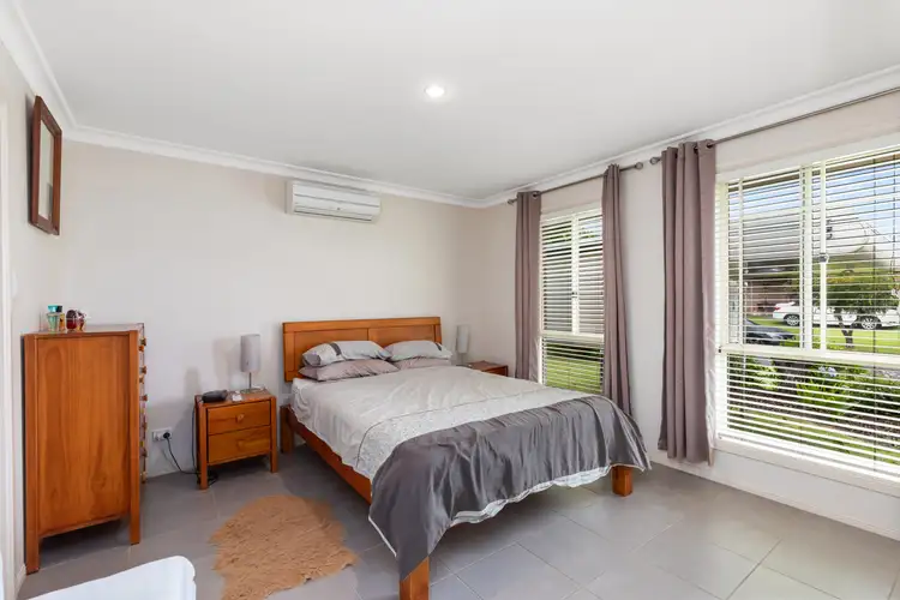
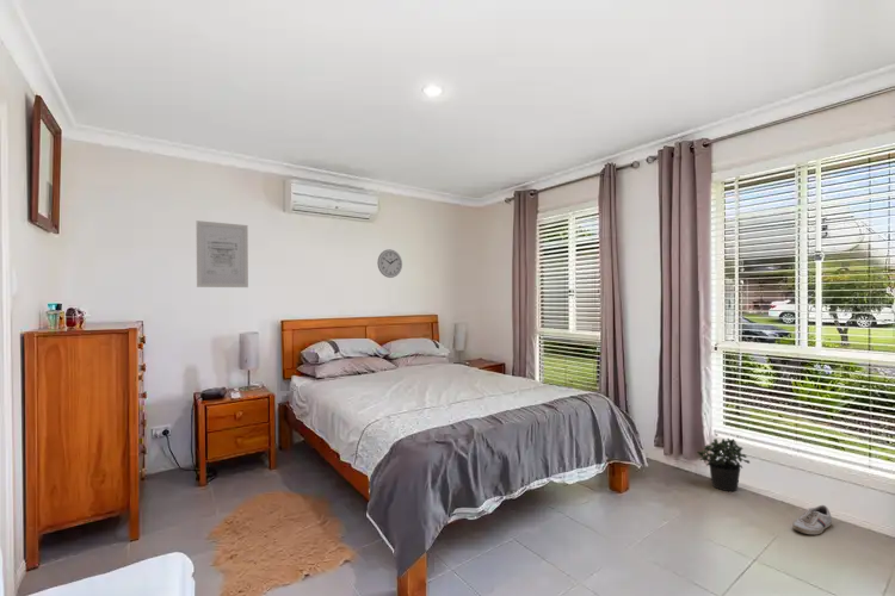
+ sneaker (813, 519)
+ wall art (222, 255)
+ potted plant (726, 462)
+ wall clock (390, 263)
